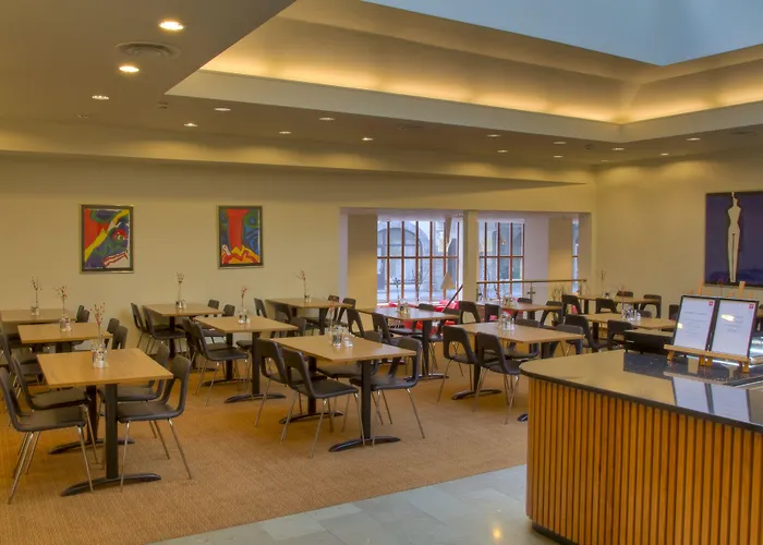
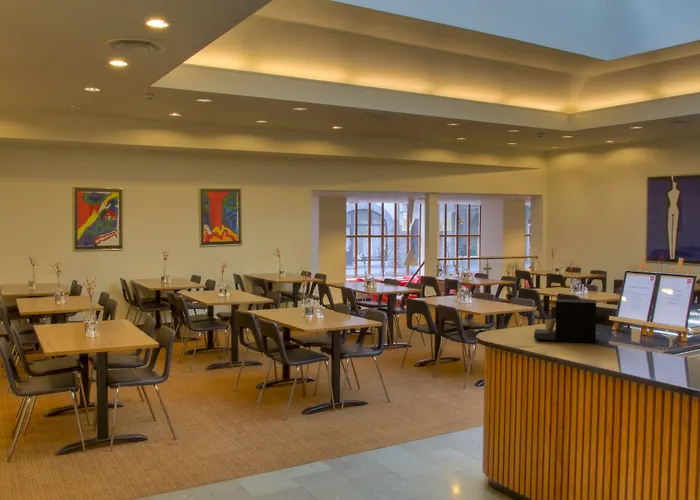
+ coffee maker (564, 319)
